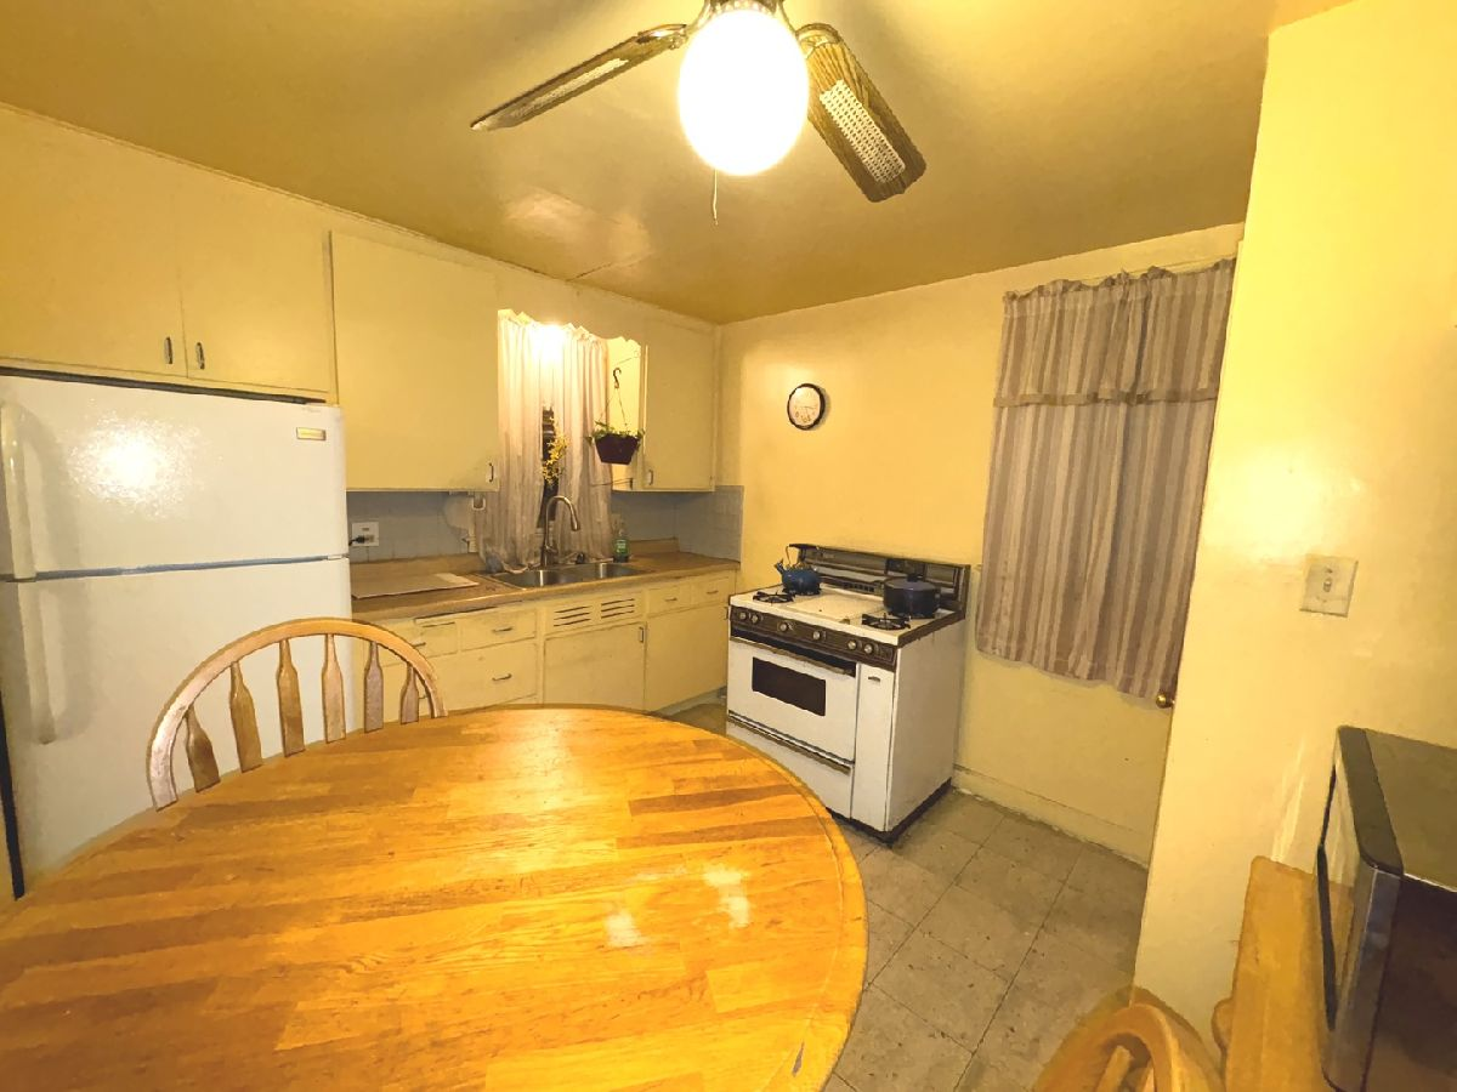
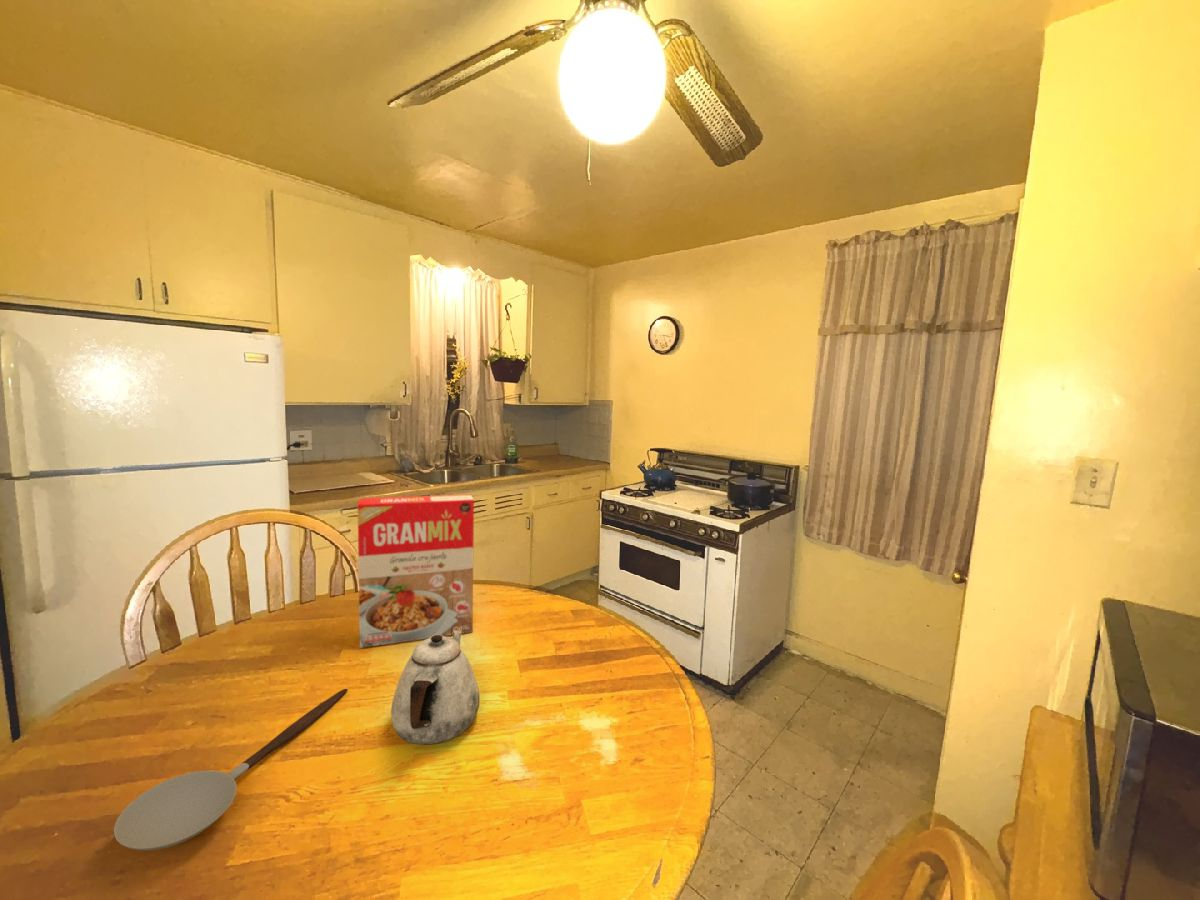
+ spoon (262, 749)
+ teapot (439, 673)
+ cereal box (418, 567)
